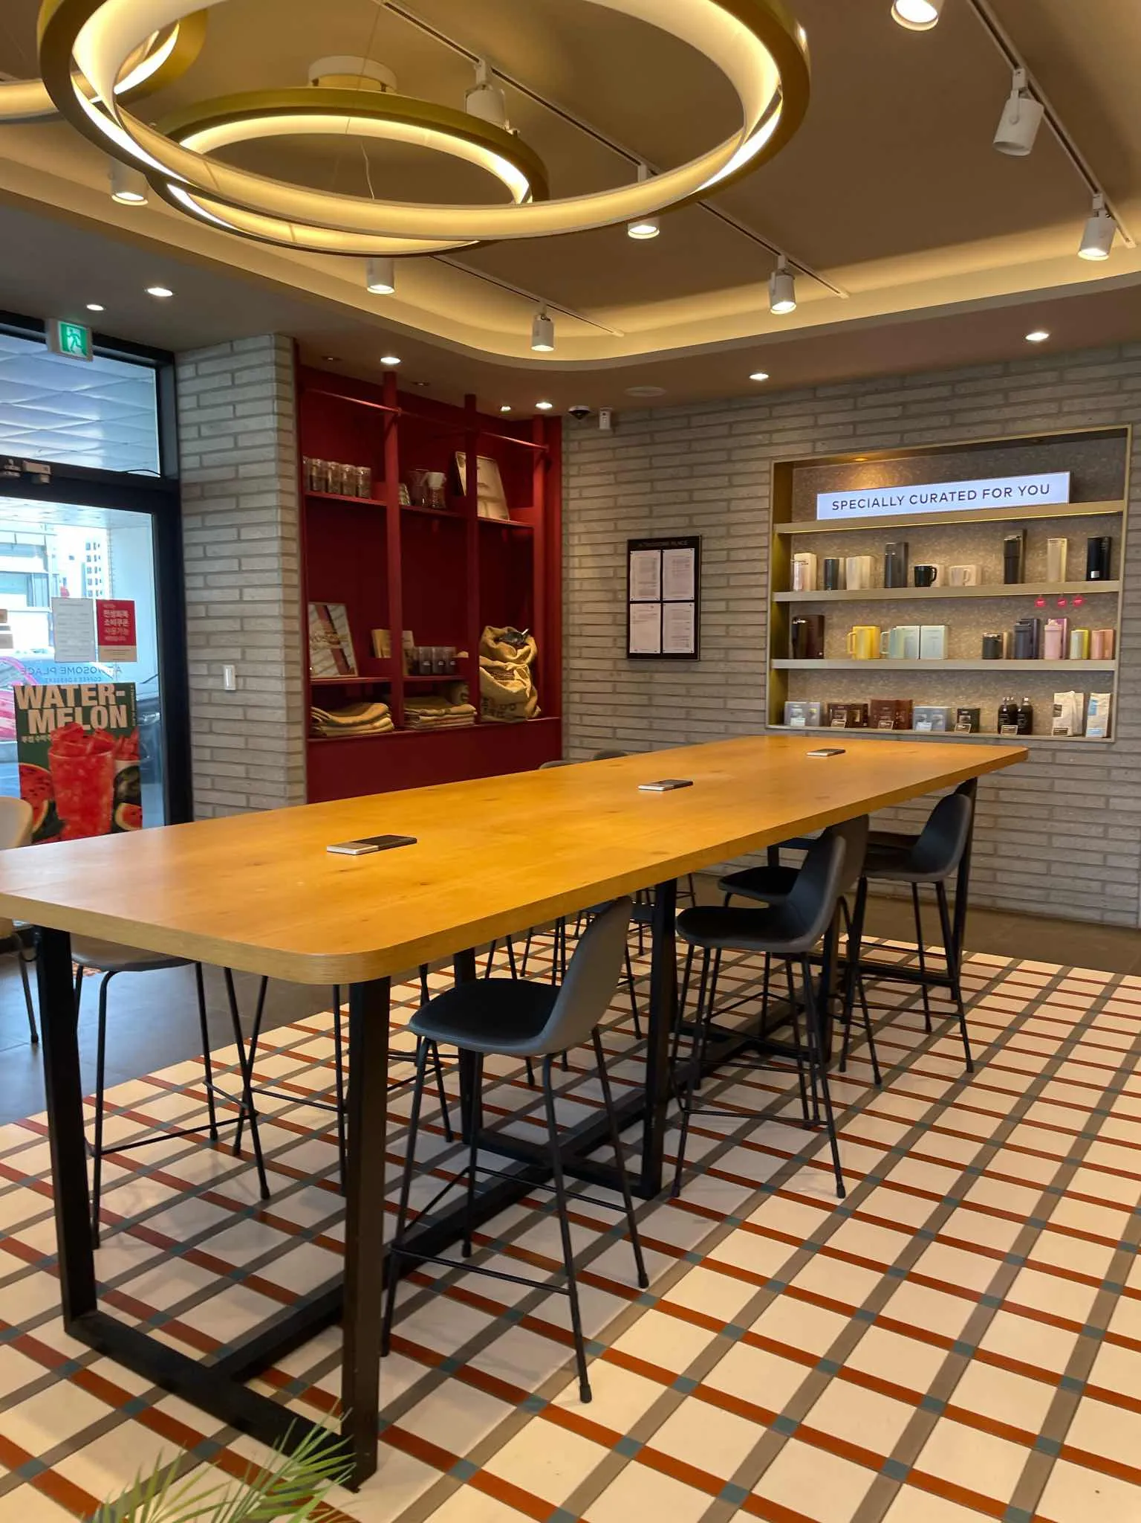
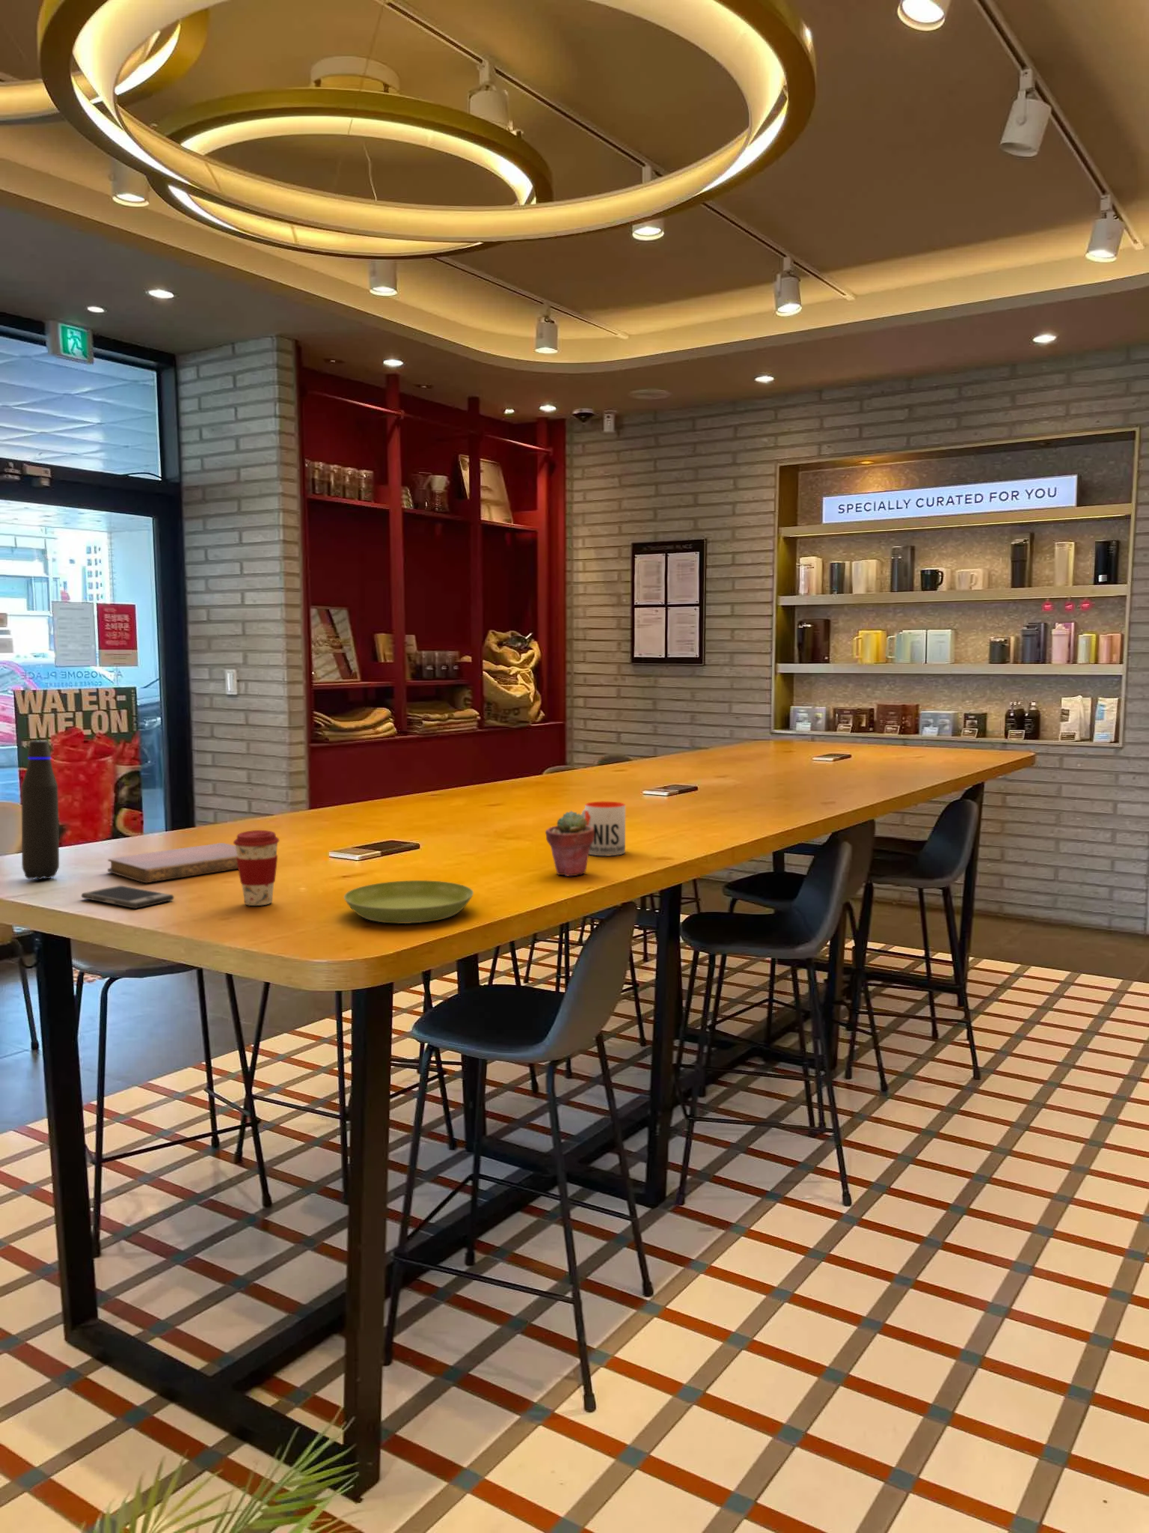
+ potted succulent (570, 841)
+ coffee cup (257, 868)
+ water bottle (39, 810)
+ mug (599, 827)
+ smartphone (127, 896)
+ saucer (409, 902)
+ notebook (187, 862)
